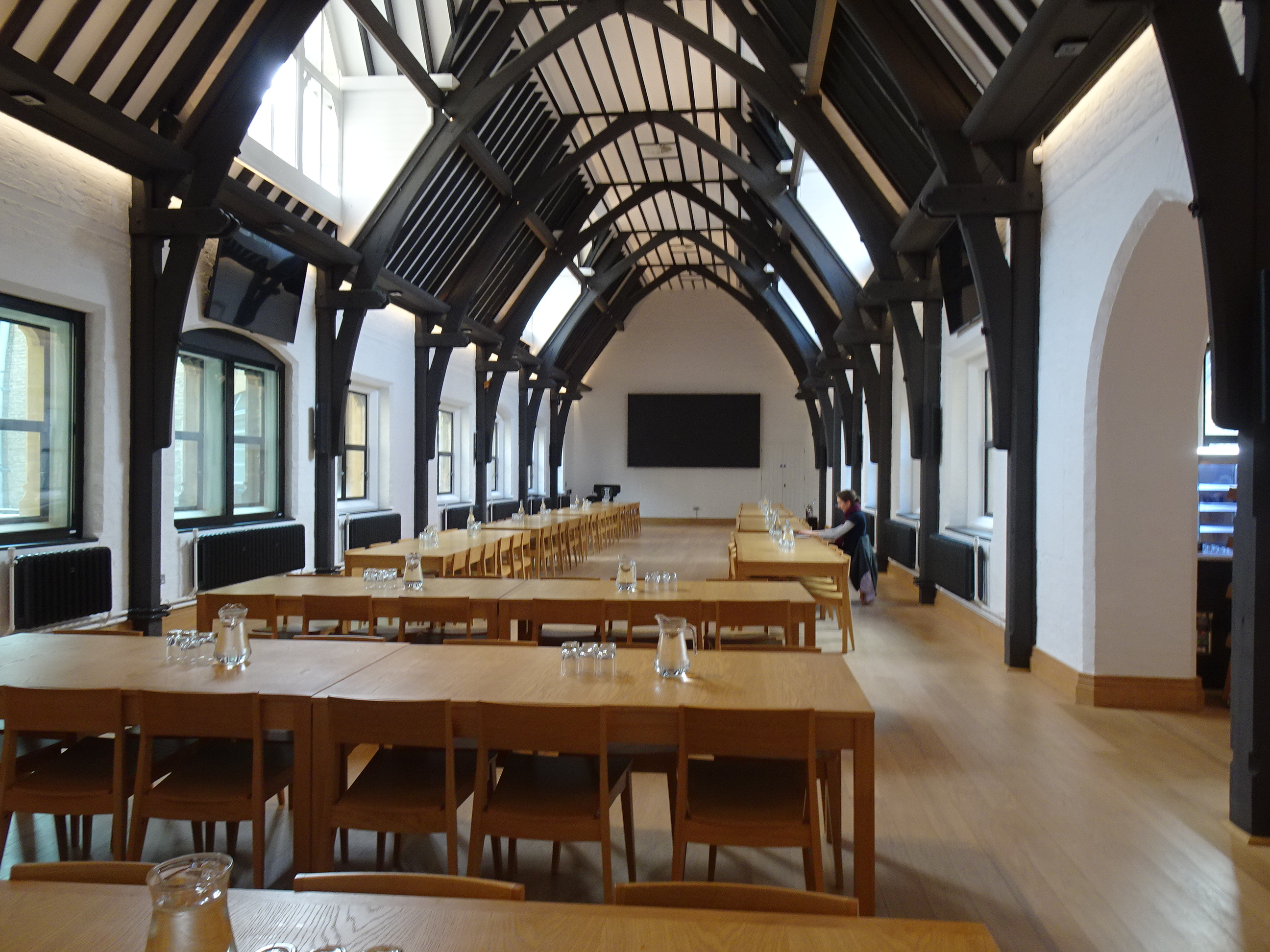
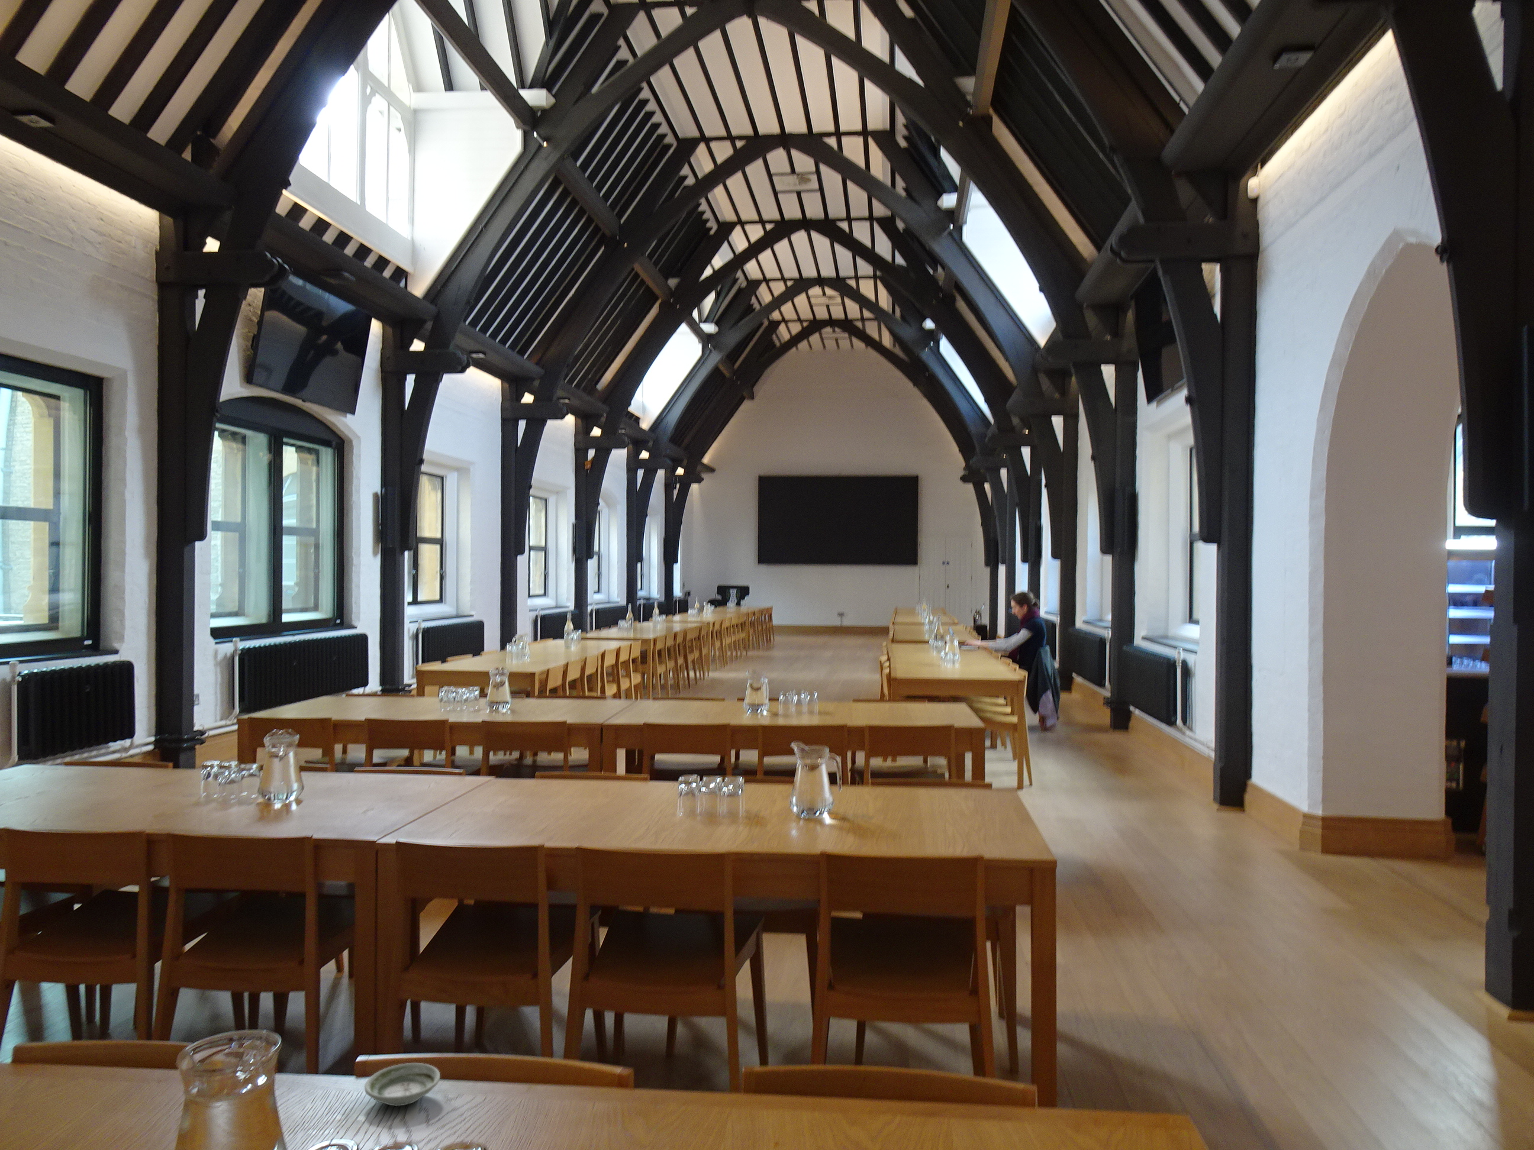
+ saucer (402, 1088)
